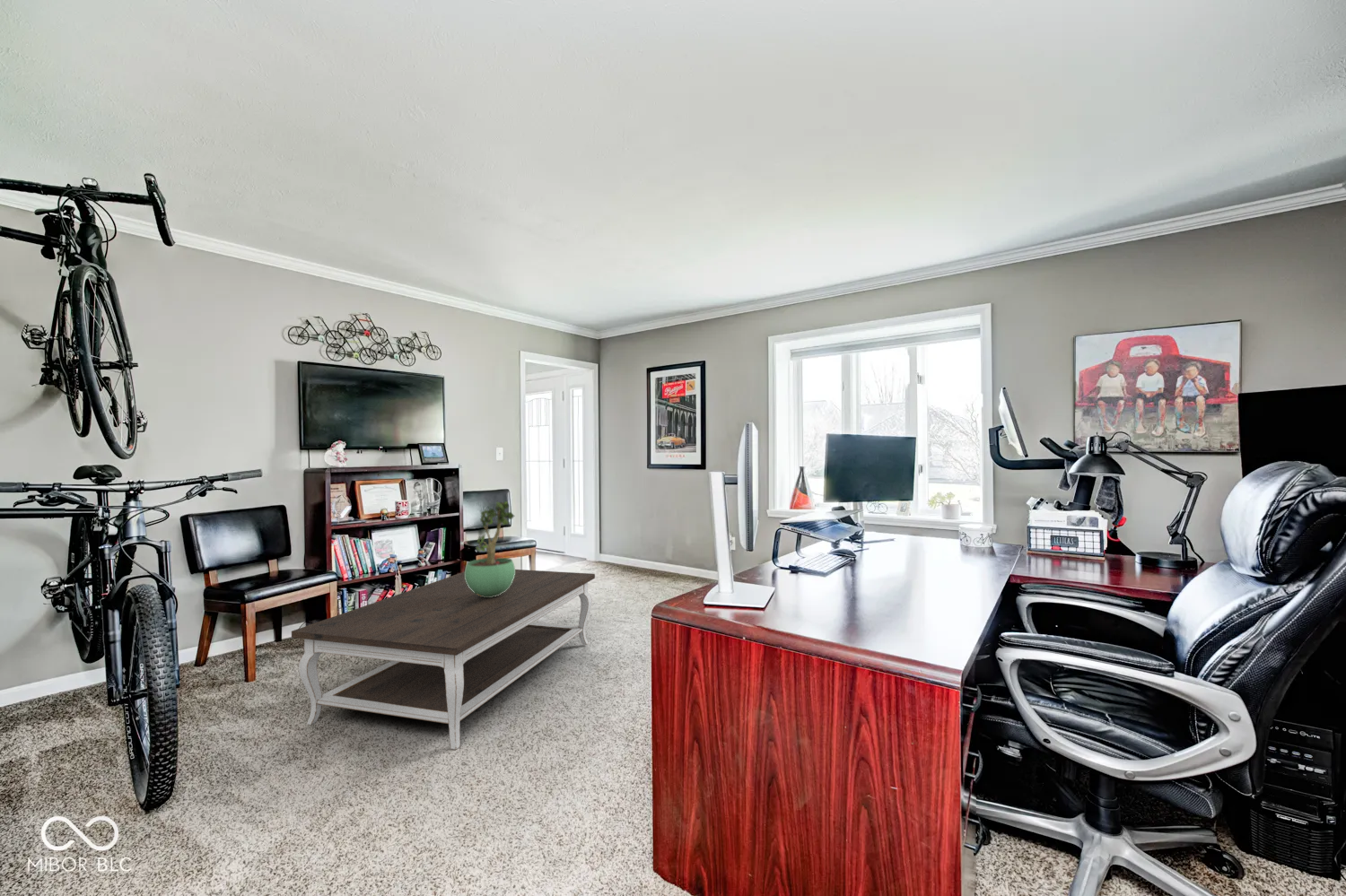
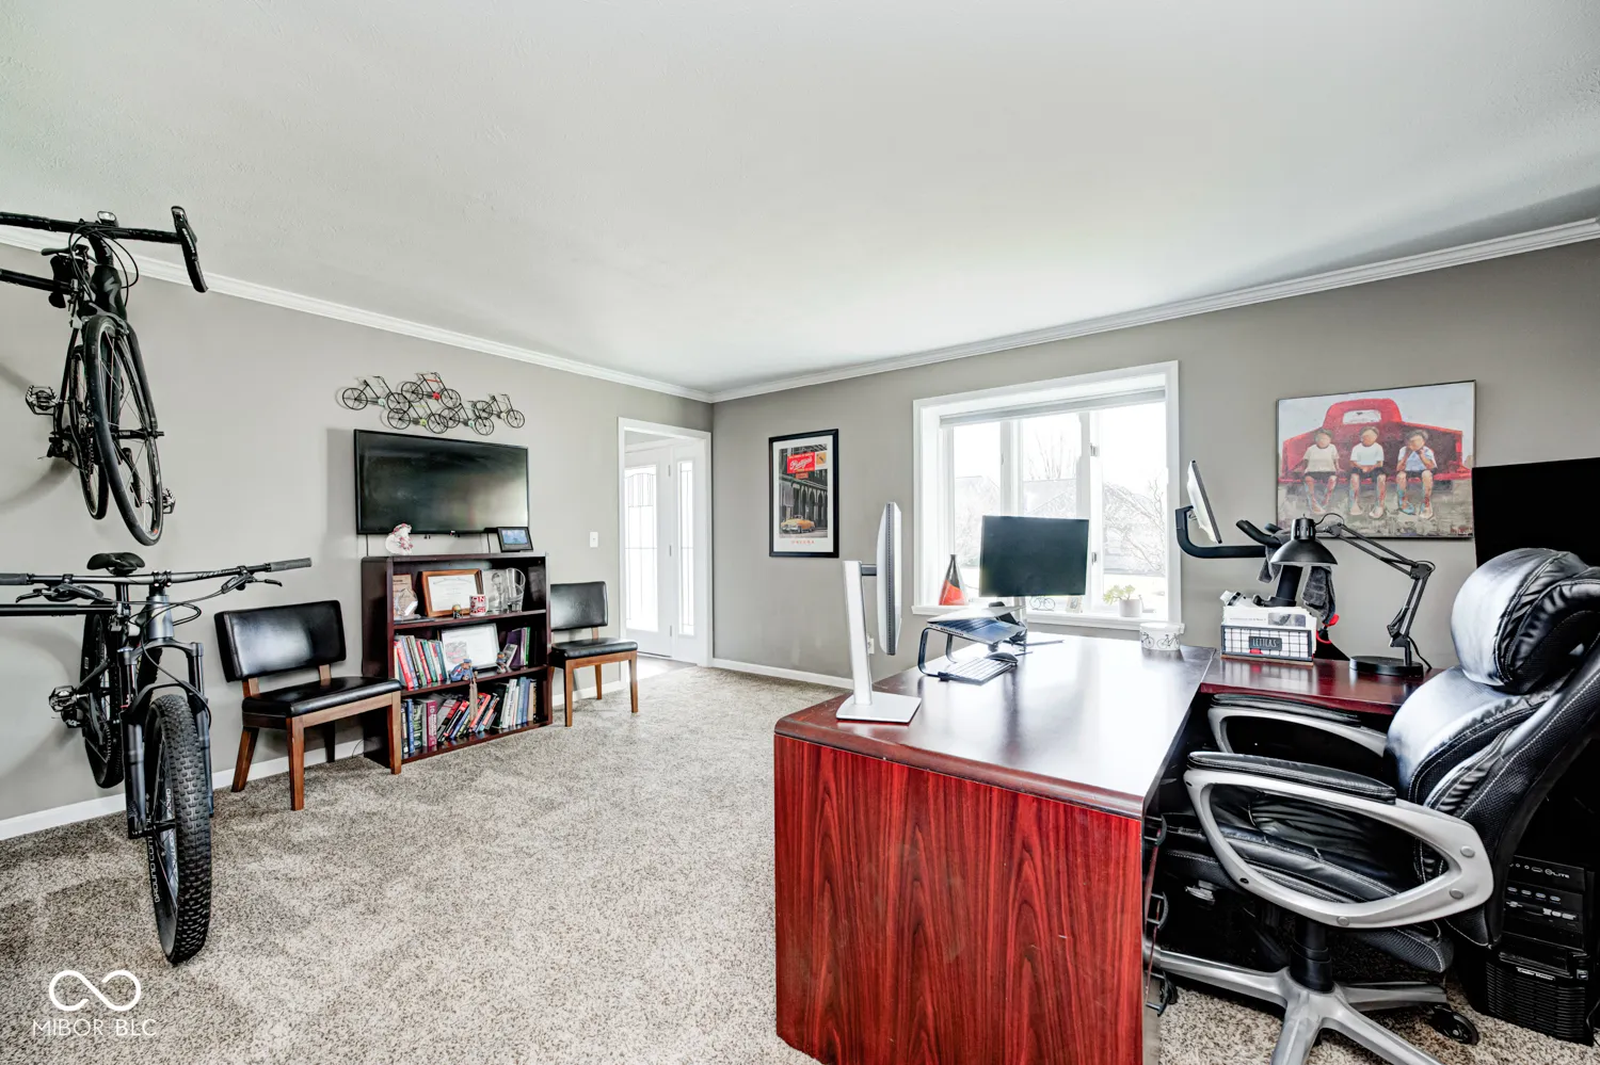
- potted plant (491, 547)
- coffee table (469, 637)
